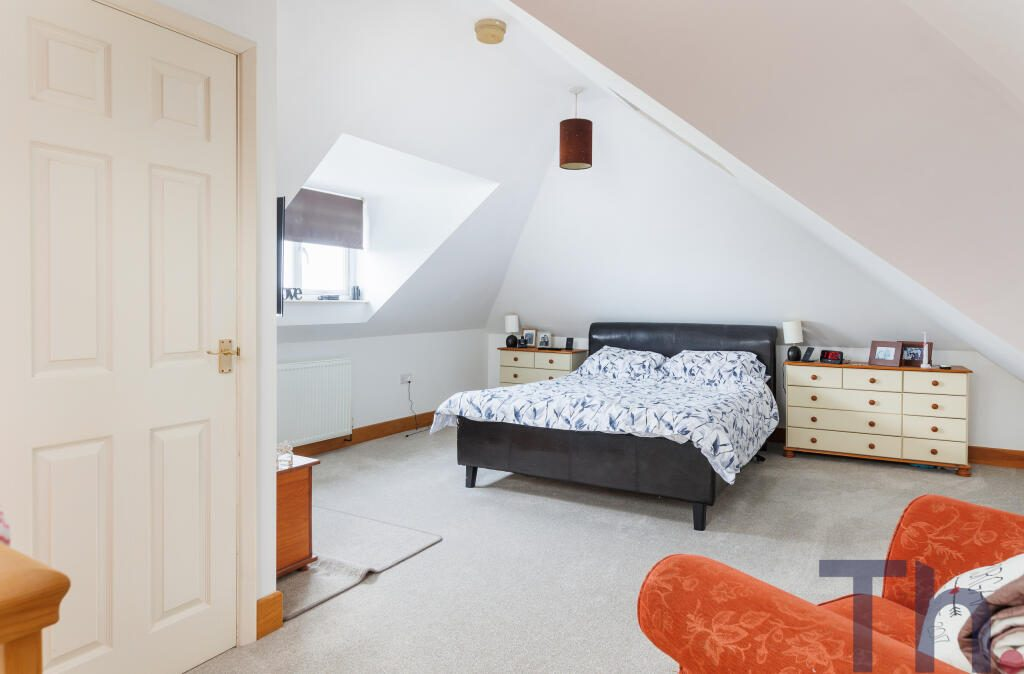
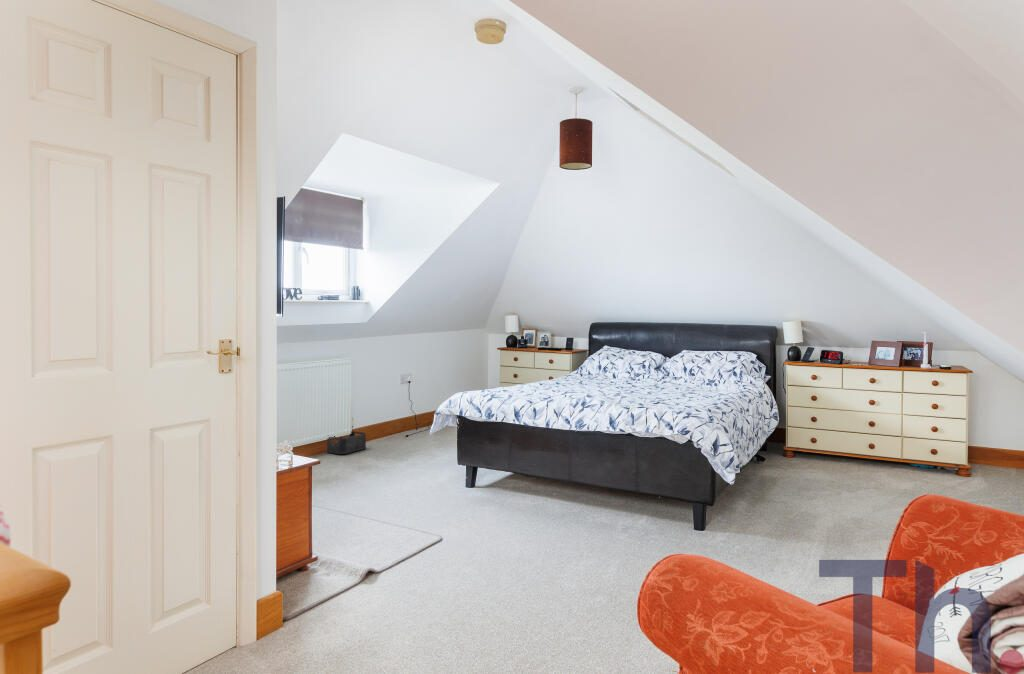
+ storage bin (346, 442)
